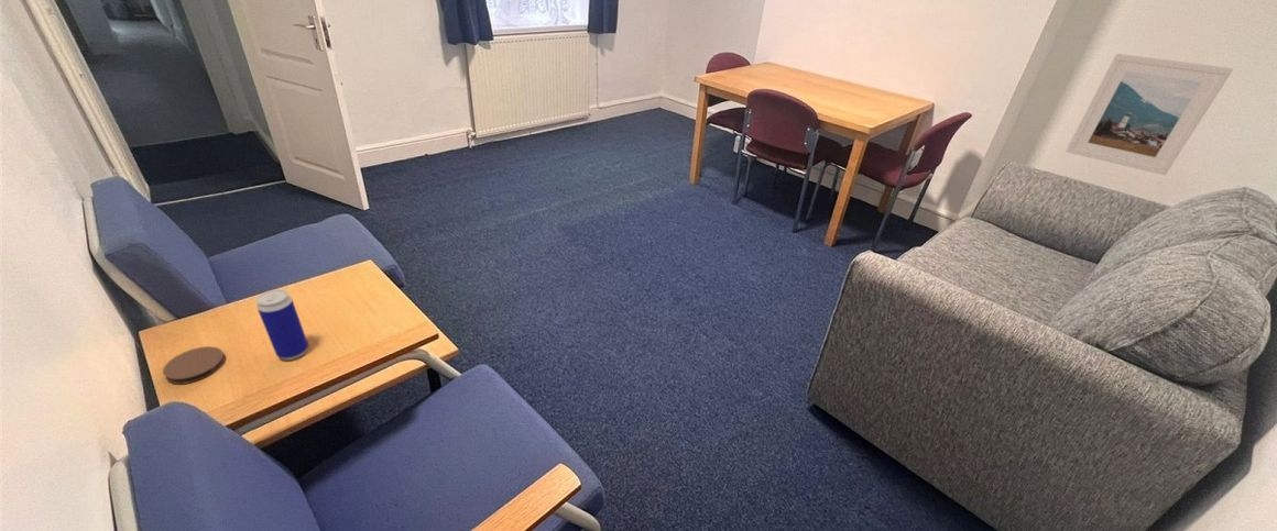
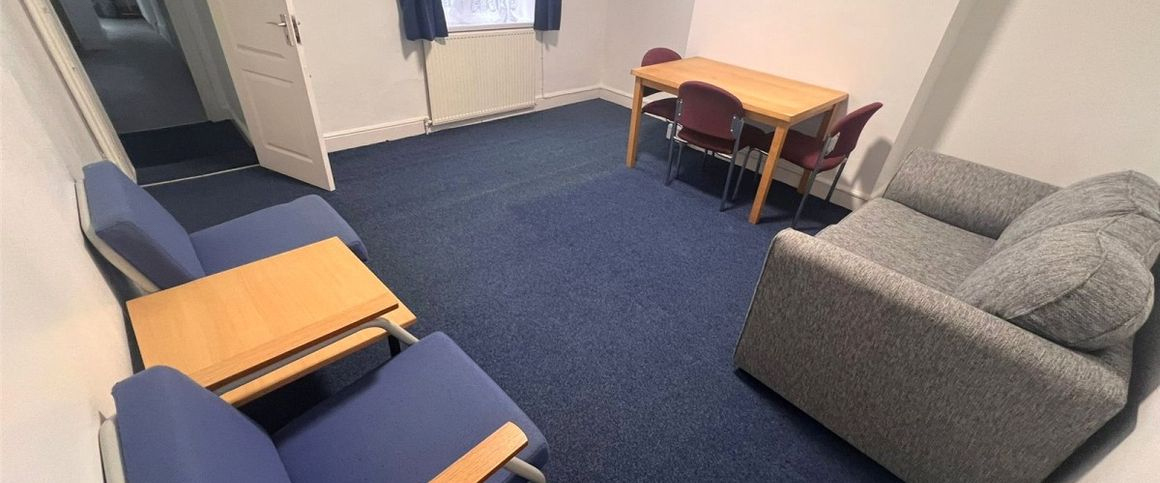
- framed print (1140, 114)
- coaster (194, 364)
- beverage can (283, 325)
